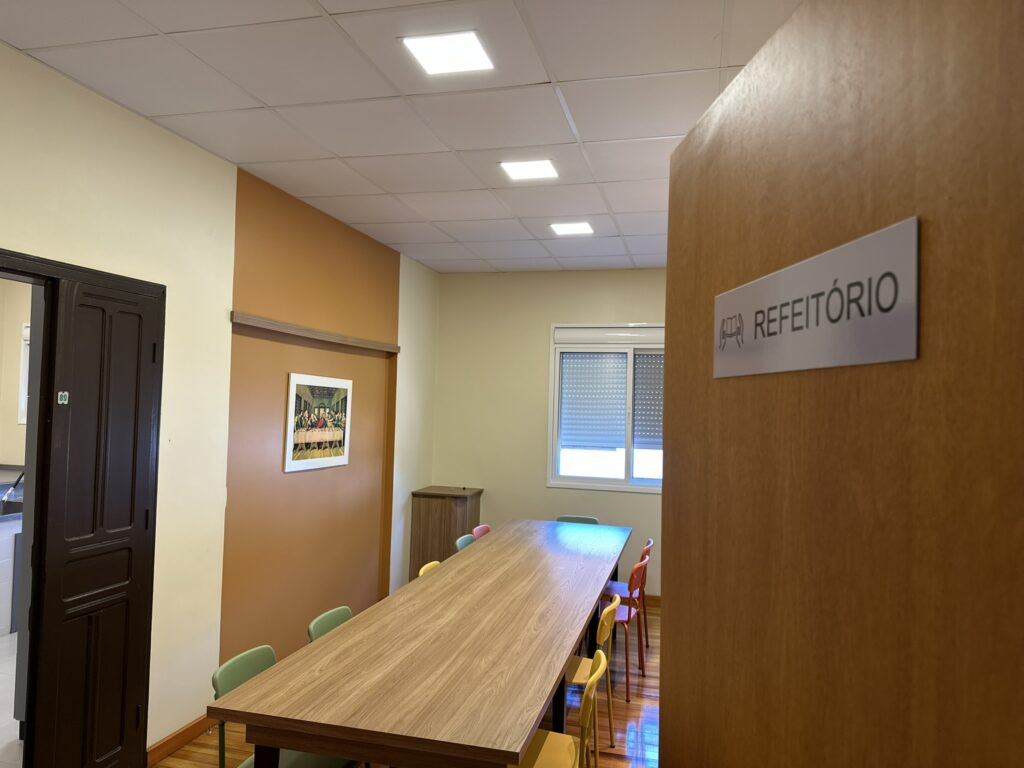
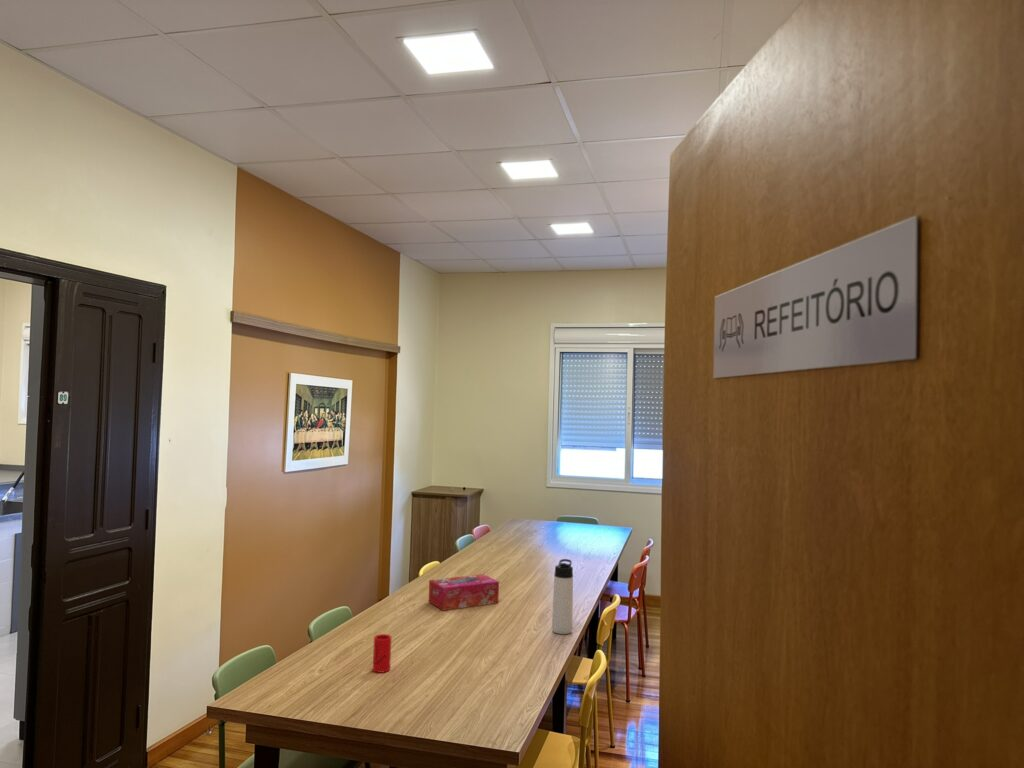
+ cup (382, 653)
+ tissue box (463, 591)
+ thermos bottle (563, 595)
